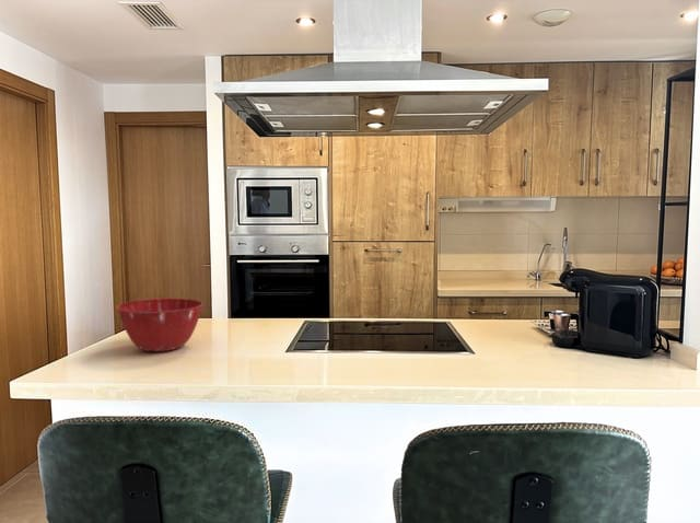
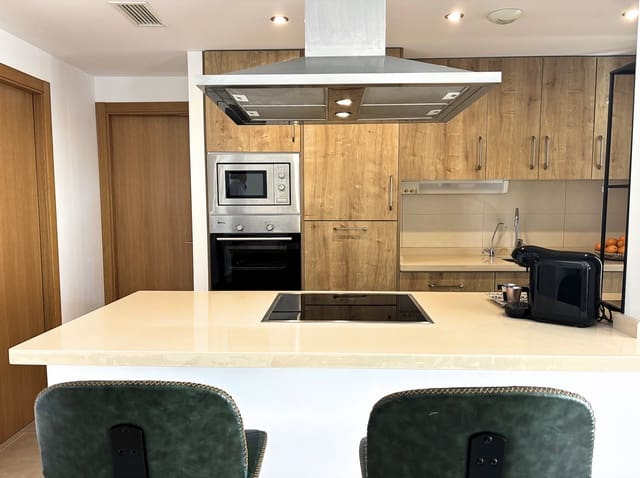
- mixing bowl (161, 325)
